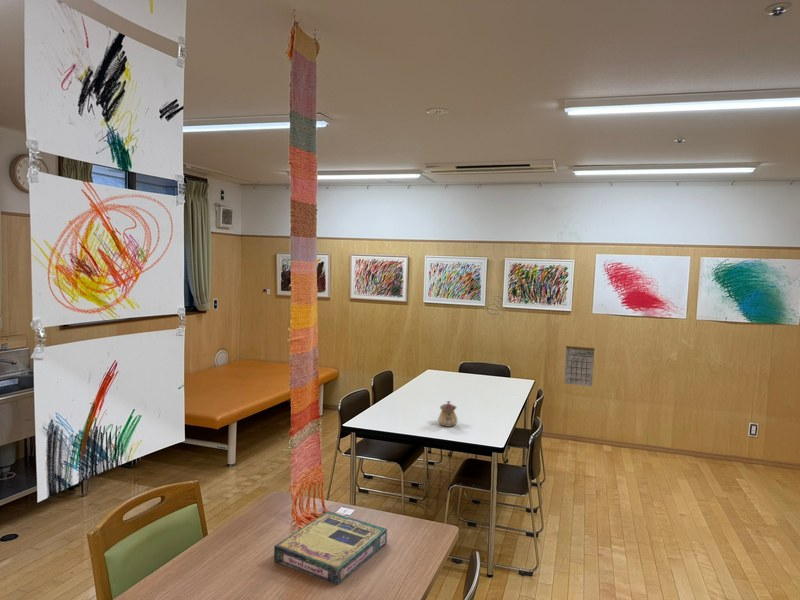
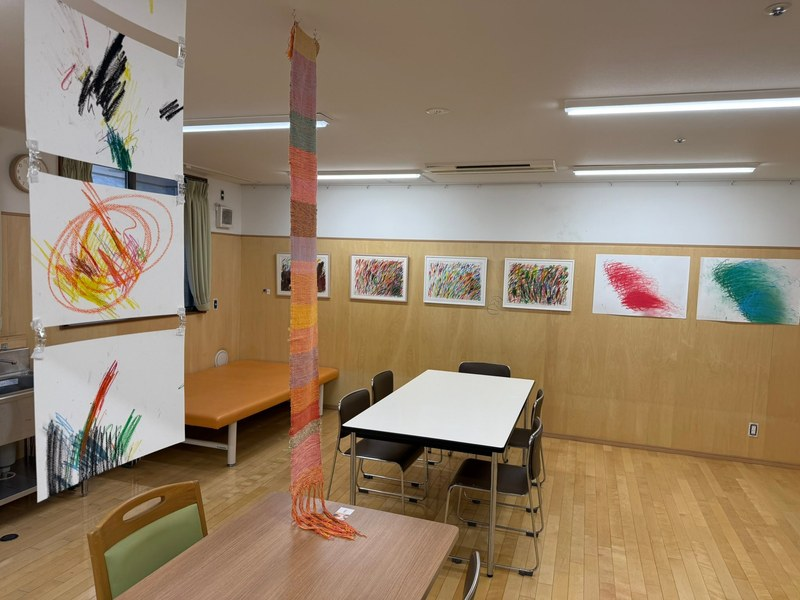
- video game box (332, 544)
- calendar (579, 361)
- teapot (448, 412)
